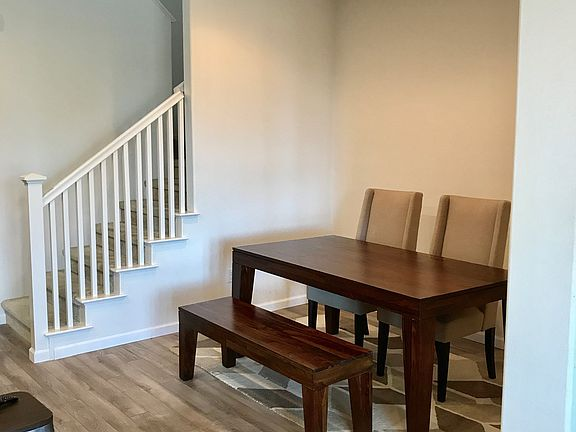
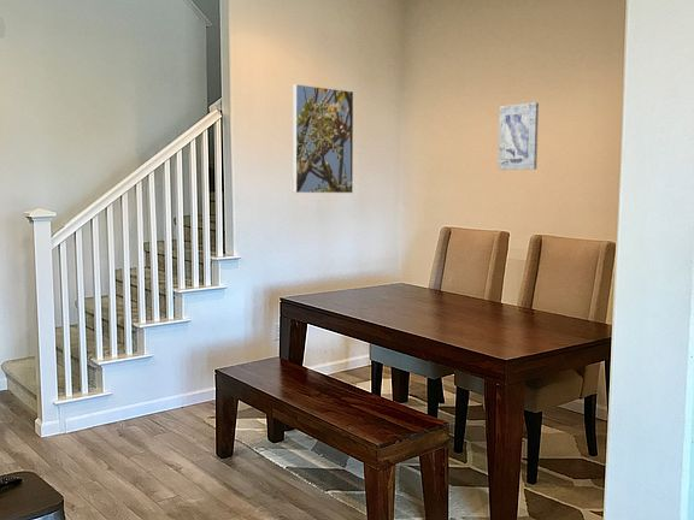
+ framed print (323, 141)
+ wall art (517, 137)
